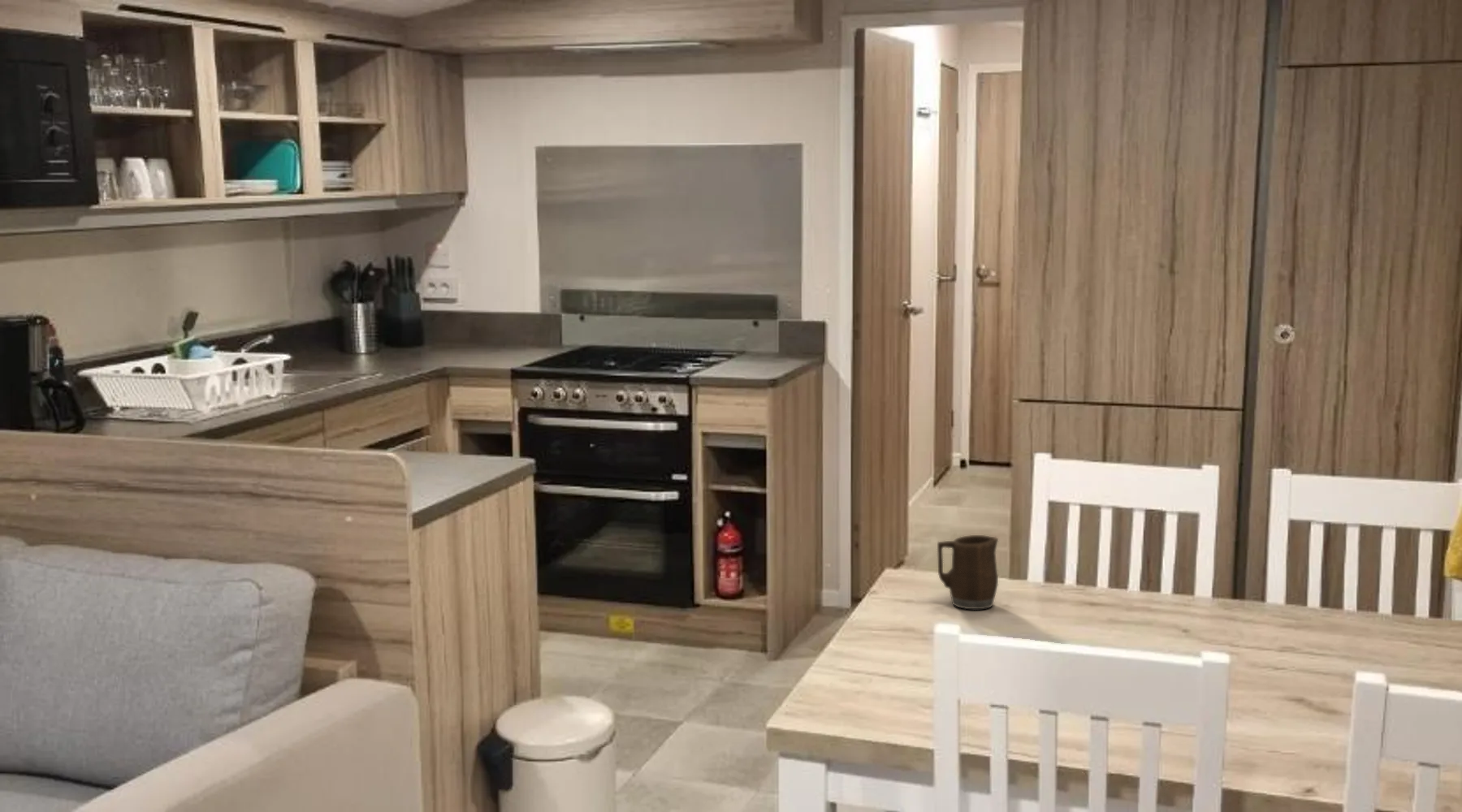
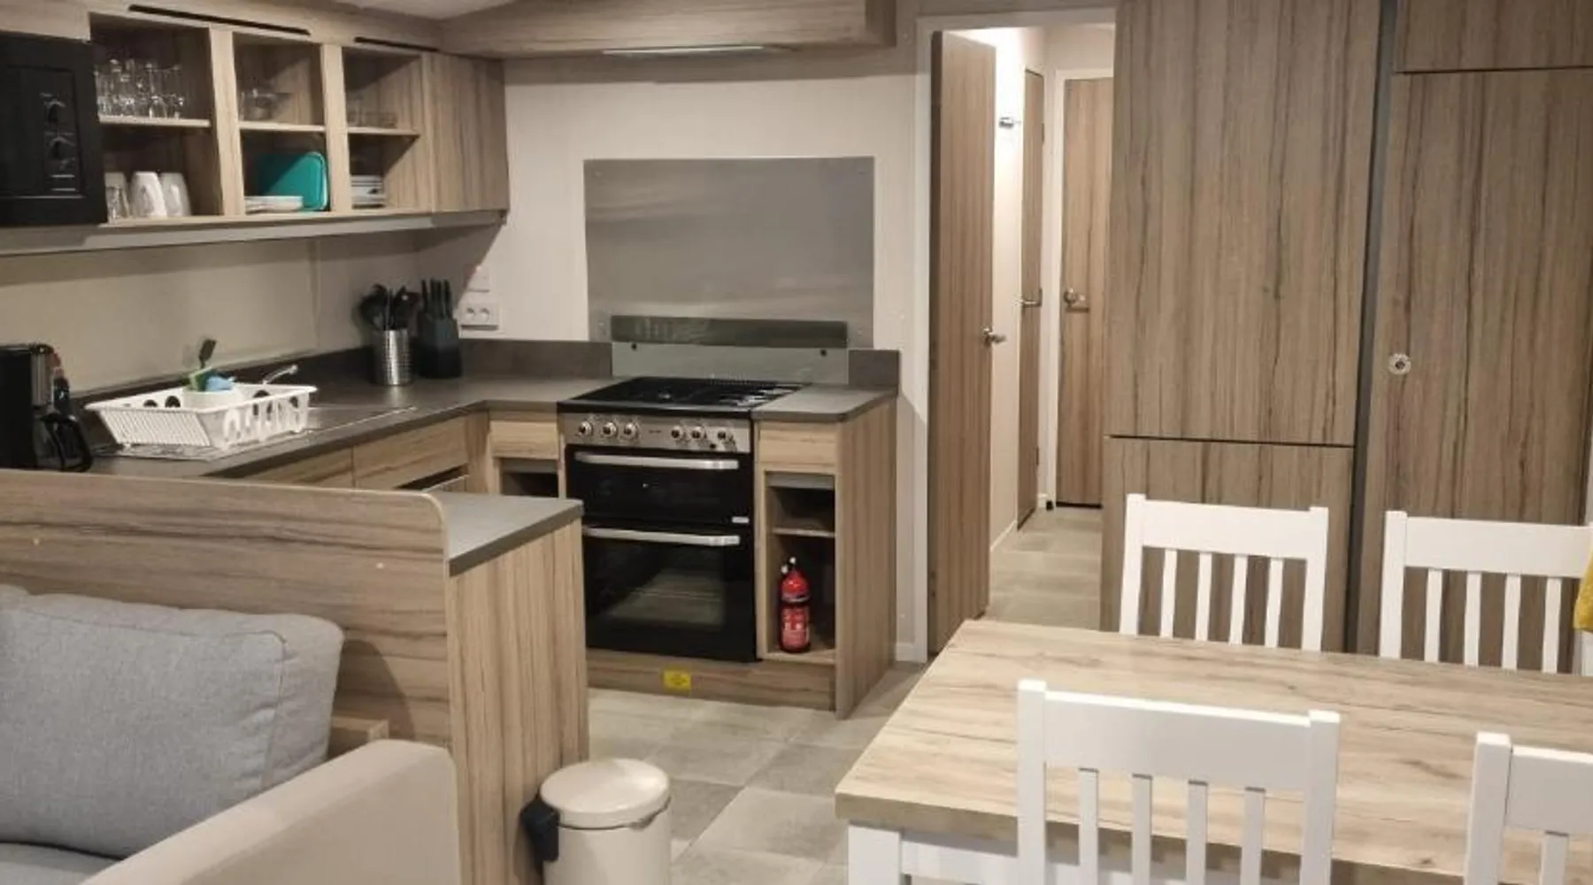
- mug (967, 571)
